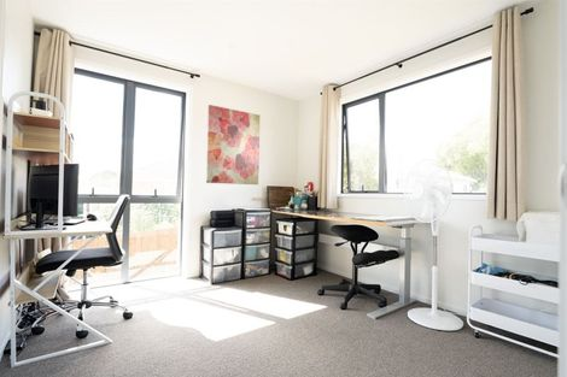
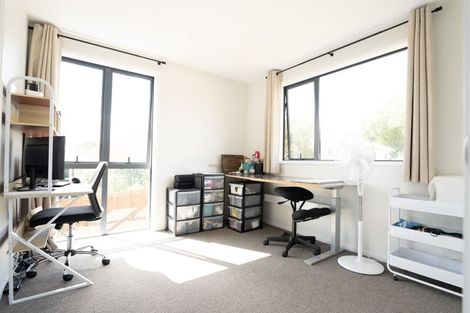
- wall art (234, 147)
